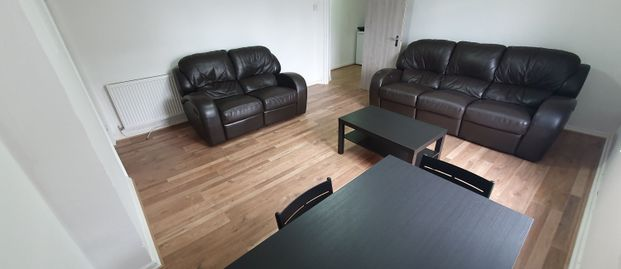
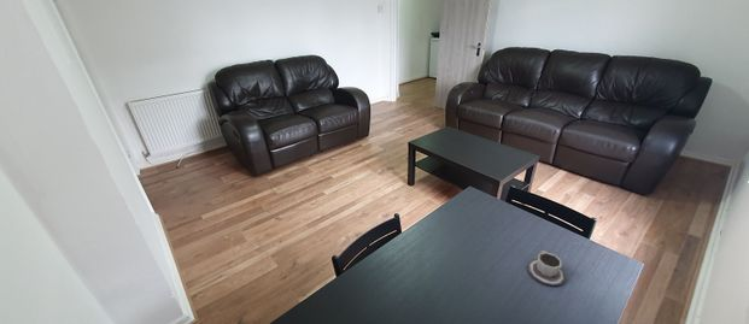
+ cup (548, 266)
